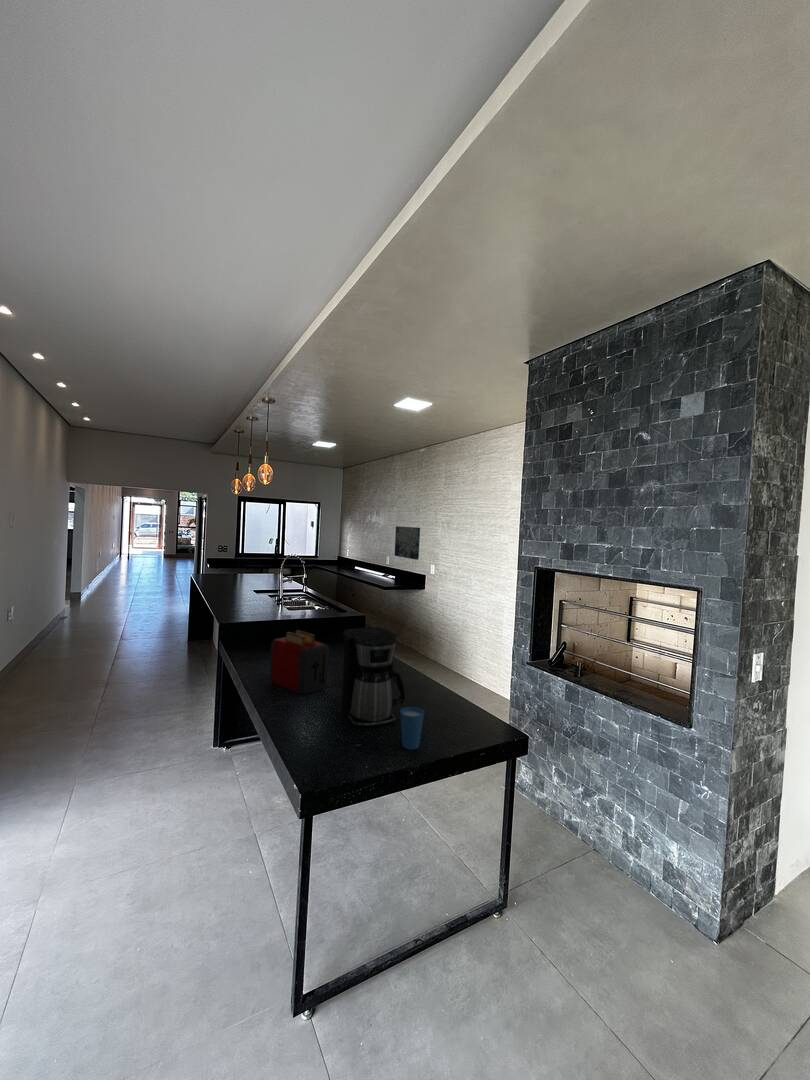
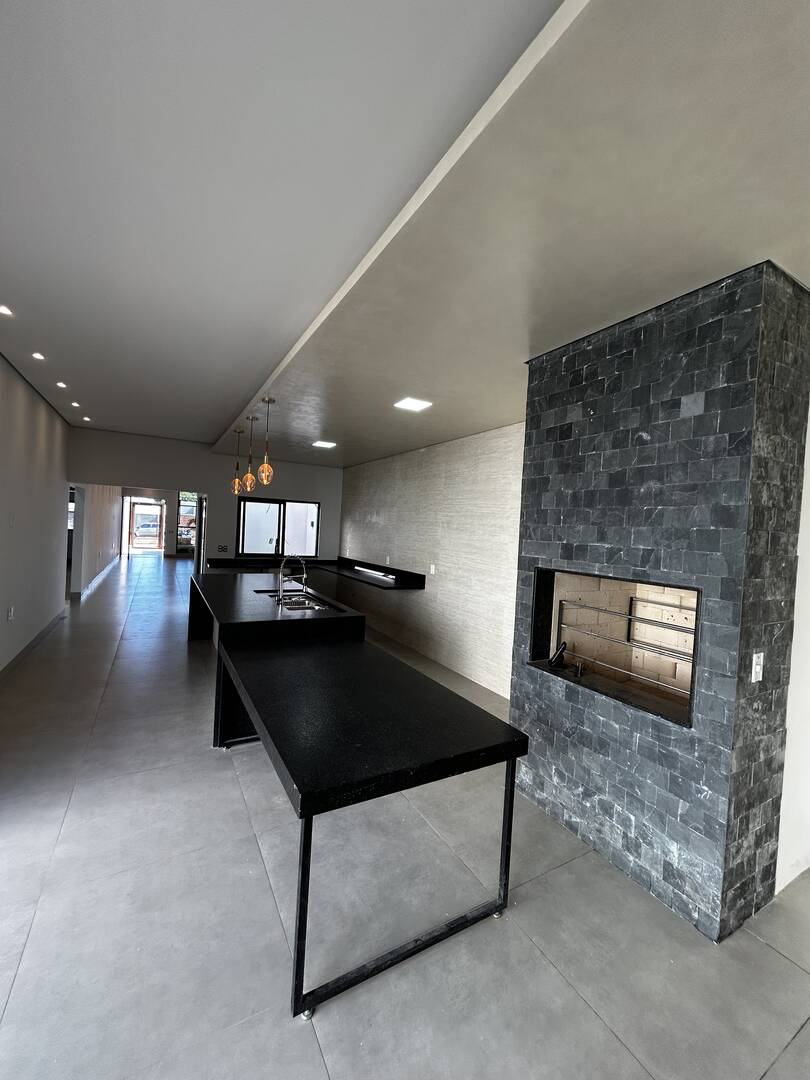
- coffee maker (373, 670)
- toaster (299, 659)
- wall art (406, 542)
- cup (411, 728)
